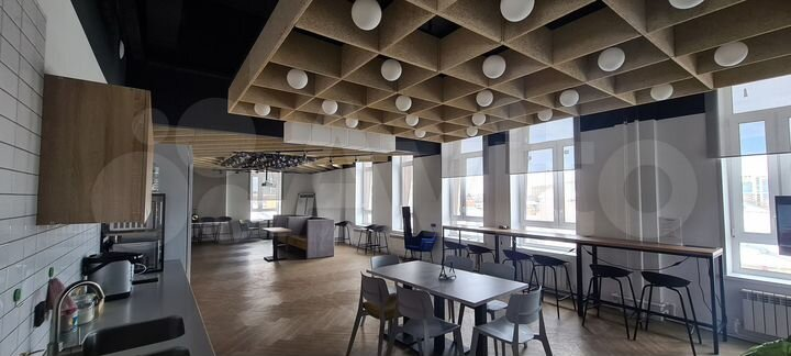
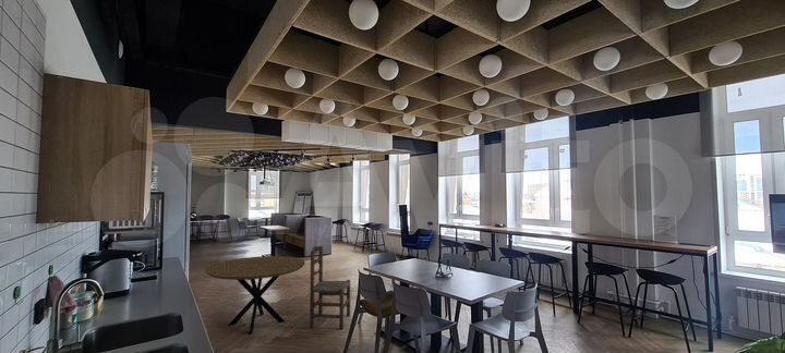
+ dining table (256, 293)
+ dining chair (329, 283)
